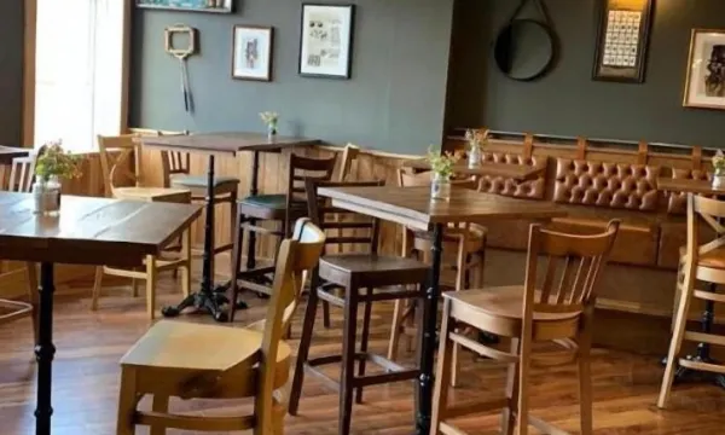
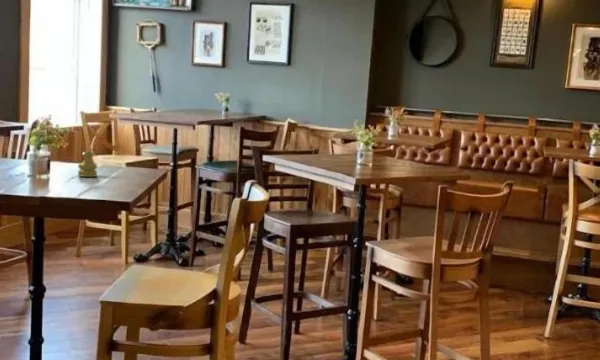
+ salt shaker (87, 163)
